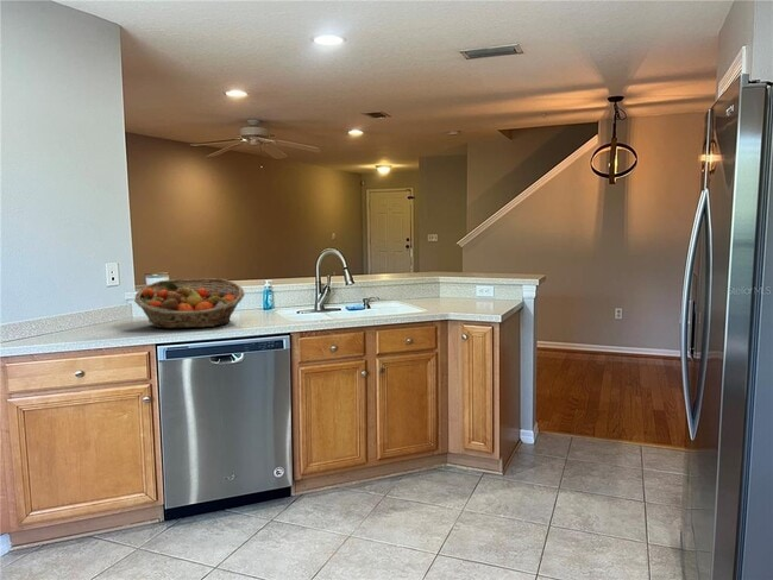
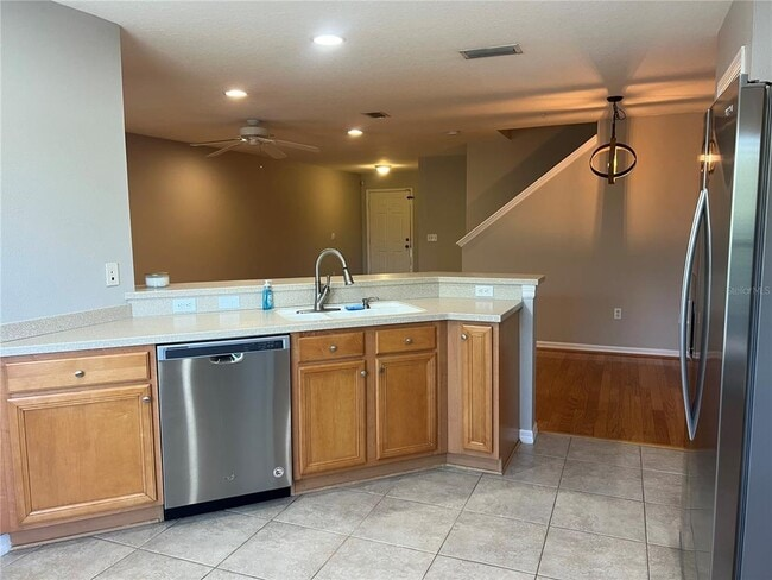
- fruit basket (190, 302)
